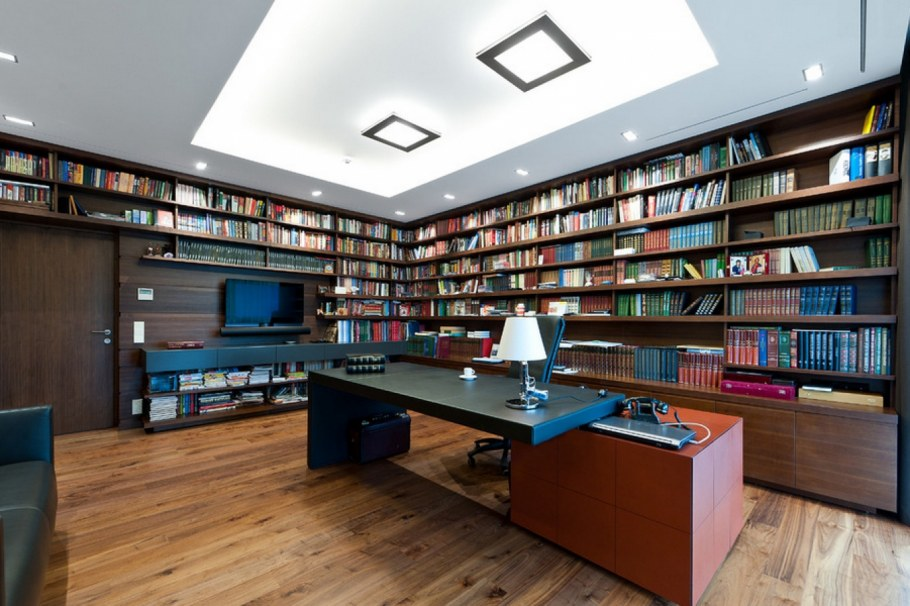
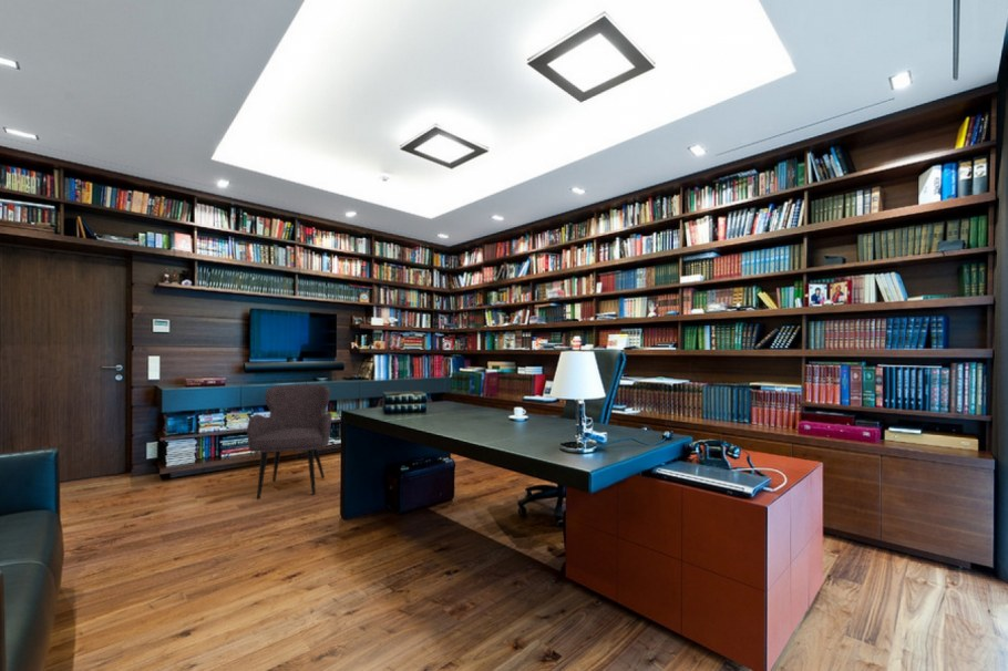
+ armchair (294, 436)
